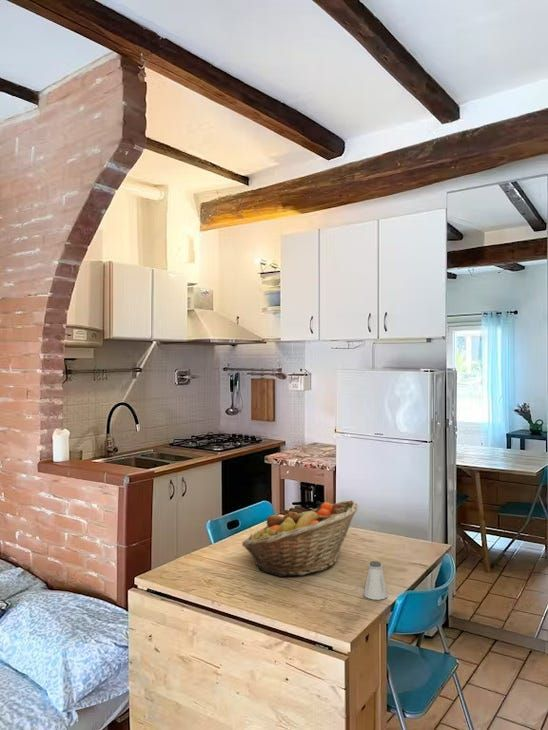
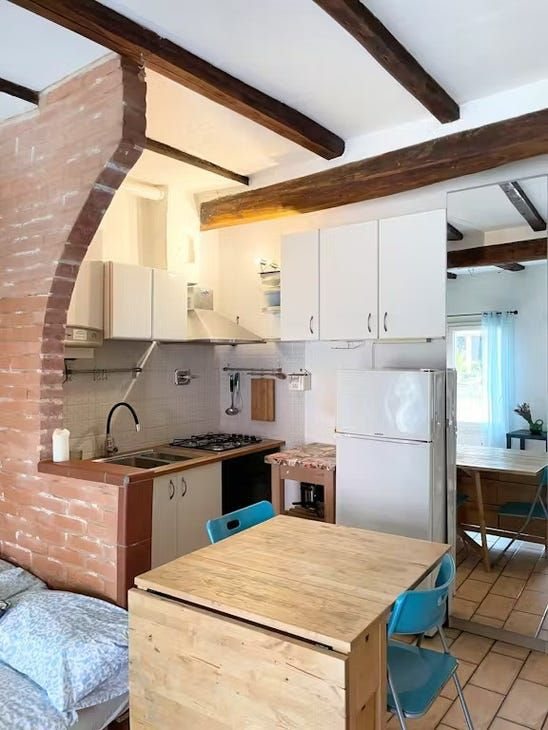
- fruit basket (302, 532)
- saltshaker (375, 578)
